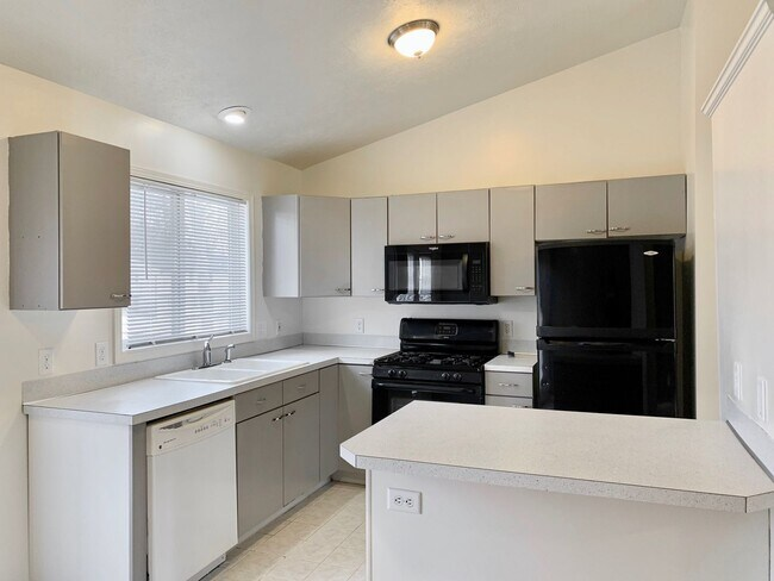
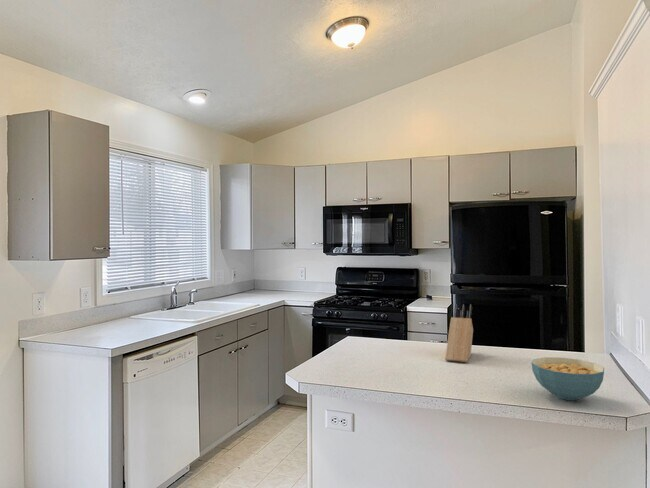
+ knife block (460, 330)
+ cereal bowl (567, 381)
